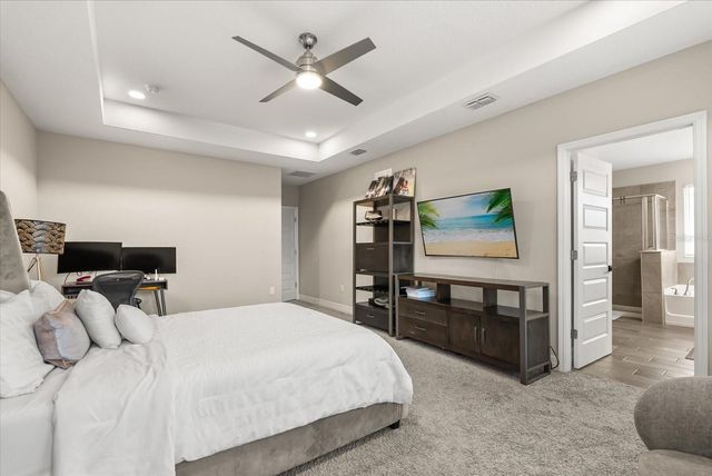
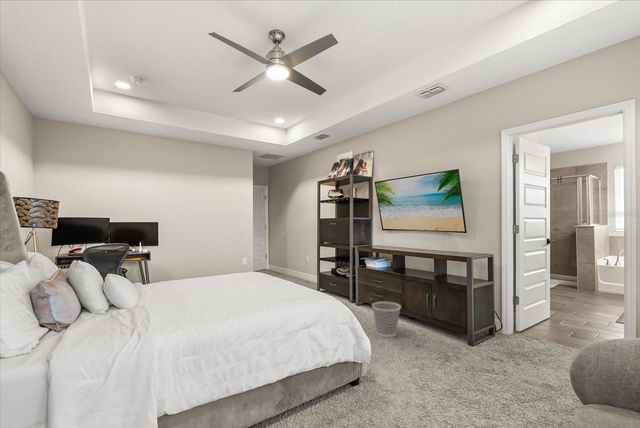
+ wastebasket (386, 319)
